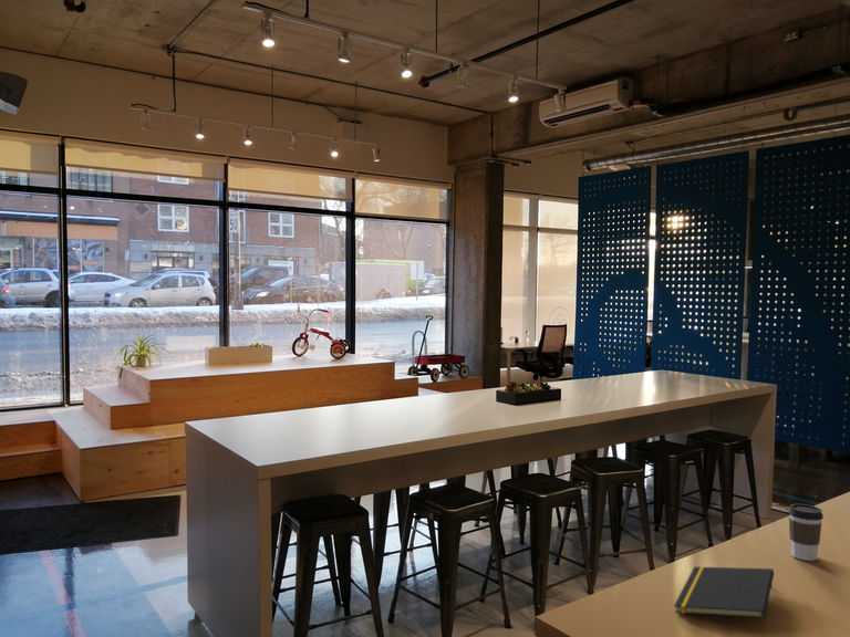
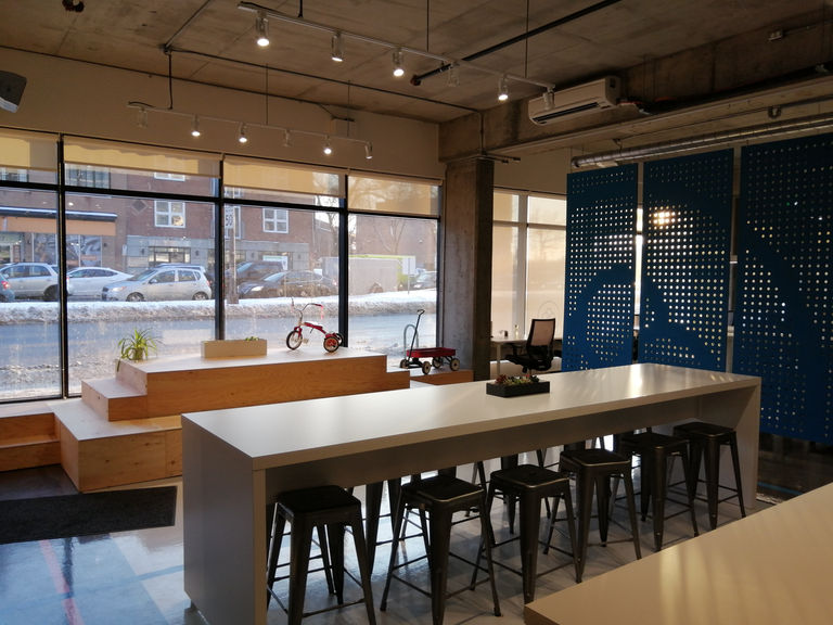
- notepad (725, 589)
- coffee cup (805, 532)
